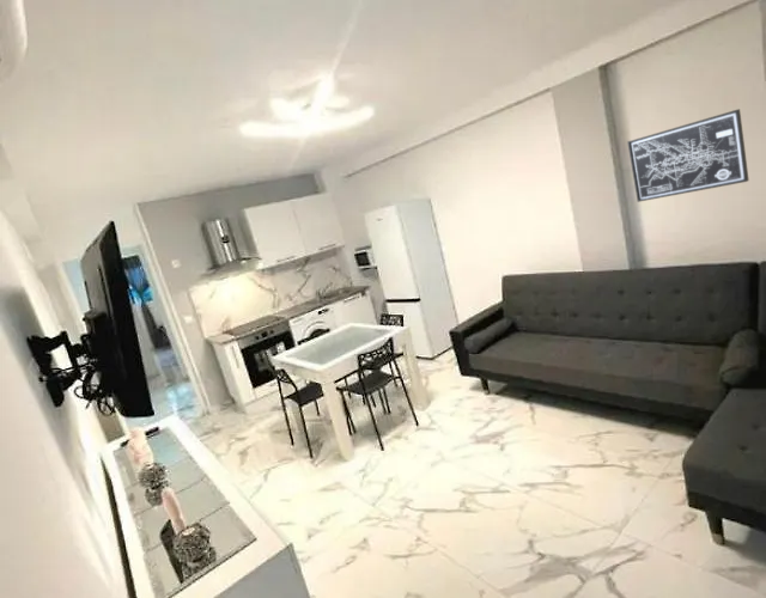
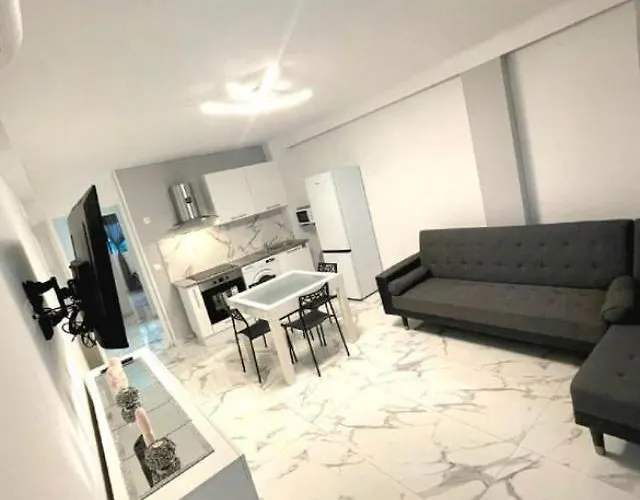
- wall art (683, 159)
